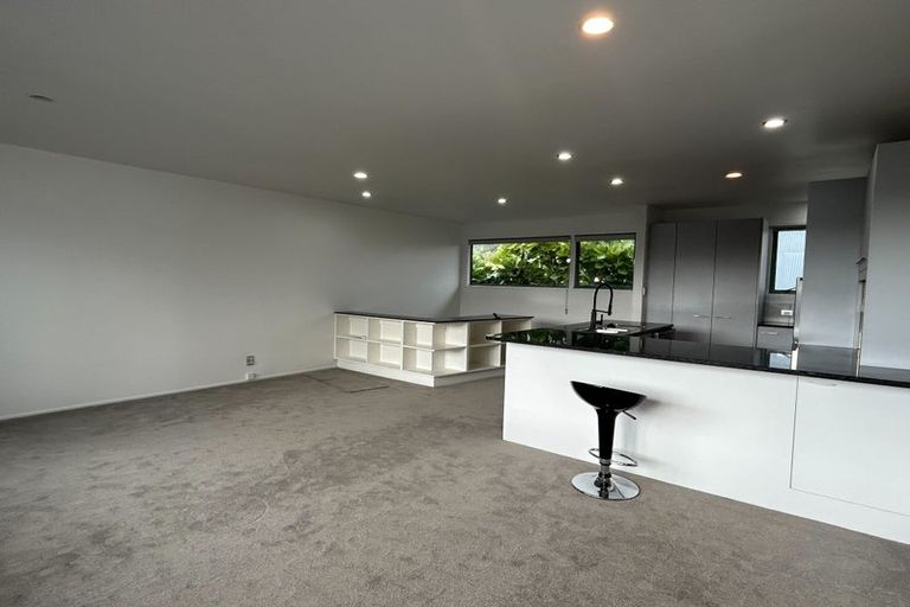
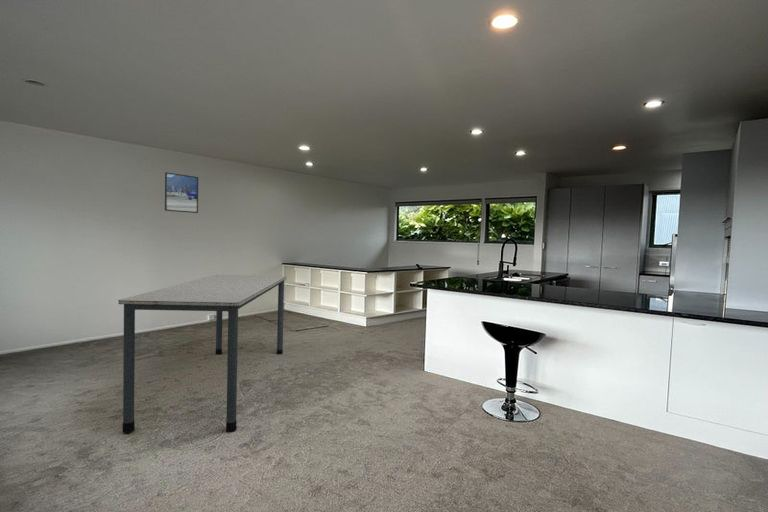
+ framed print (182, 193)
+ dining table (221, 334)
